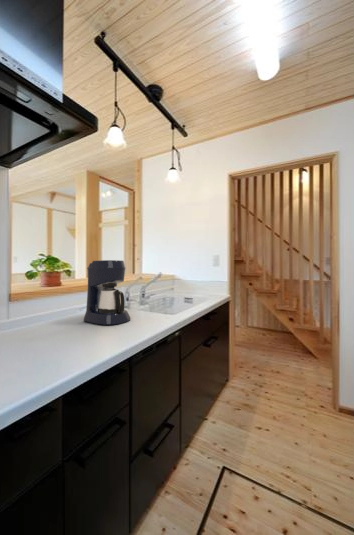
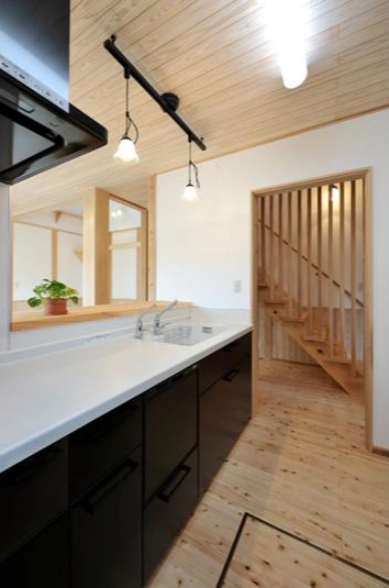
- coffee maker (108, 290)
